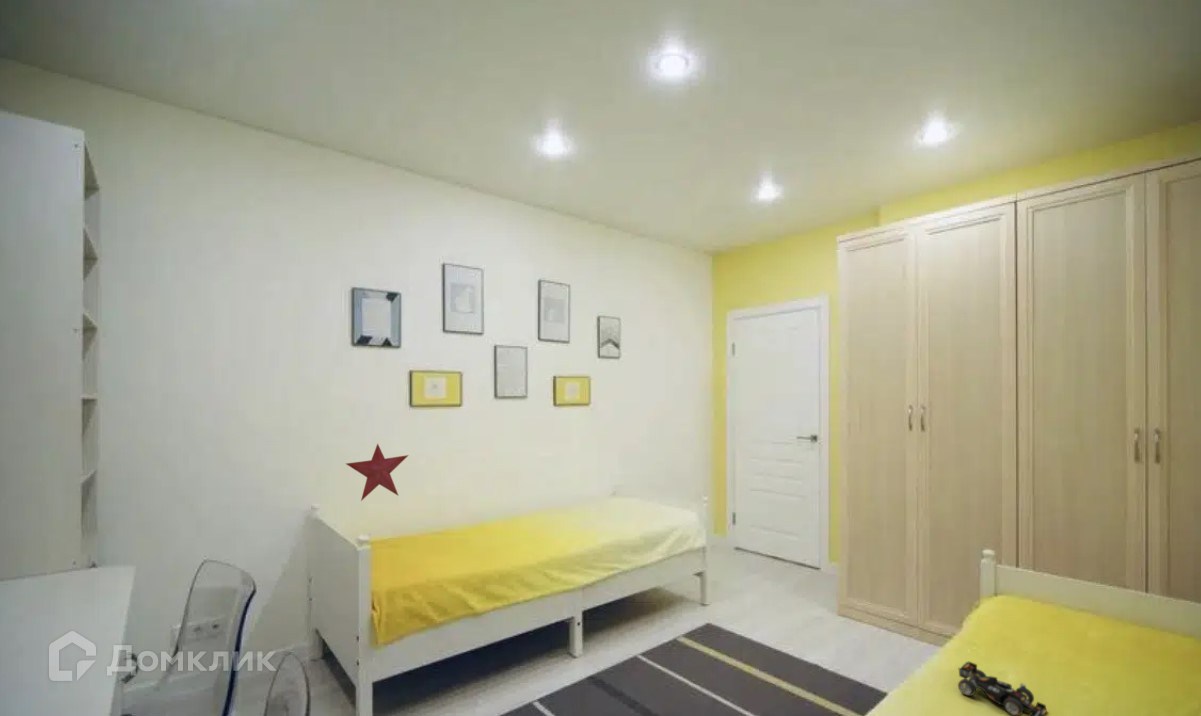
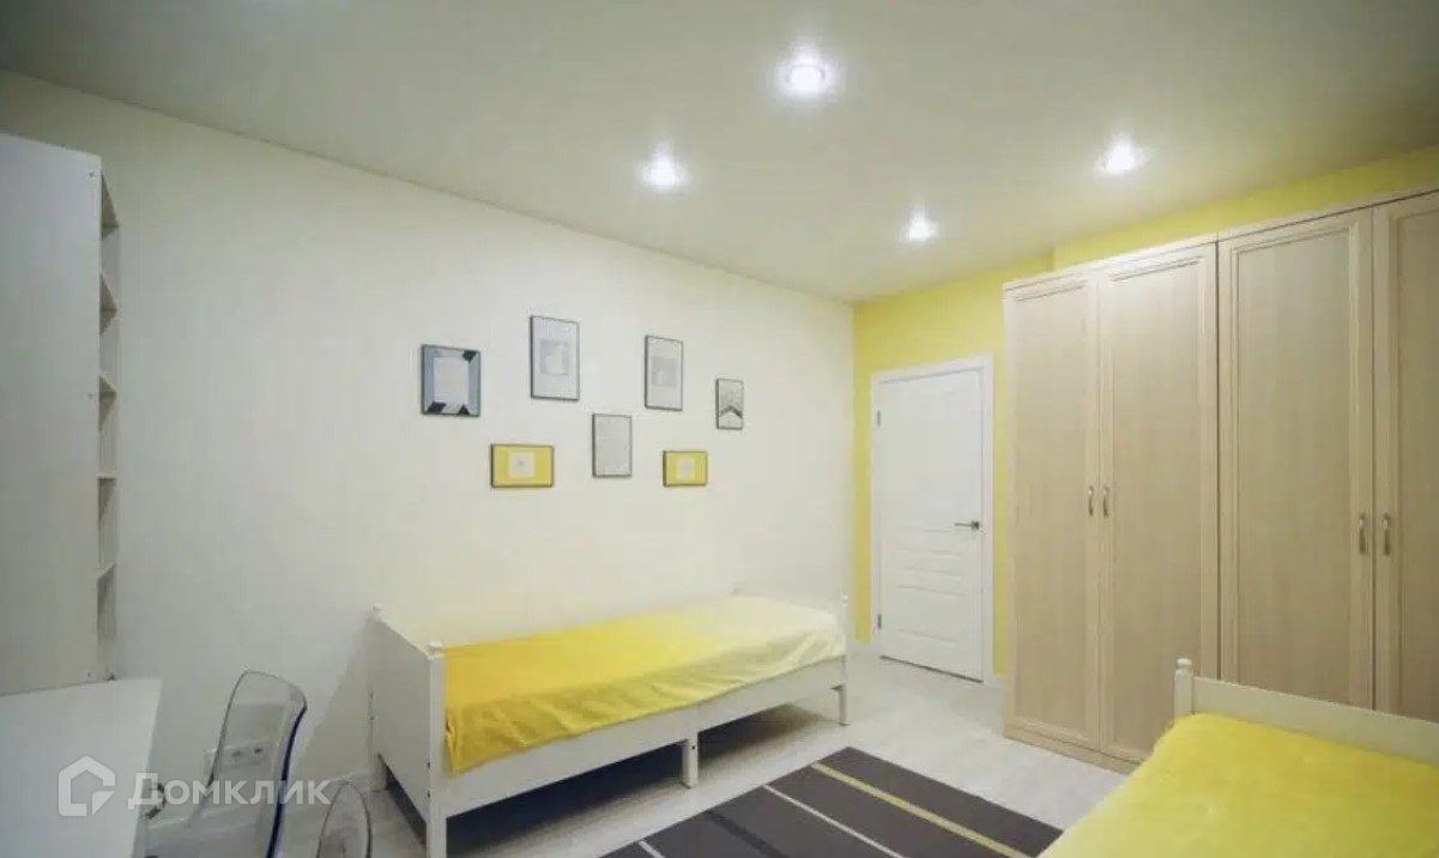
- toy car (1000, 689)
- decorative star (378, 471)
